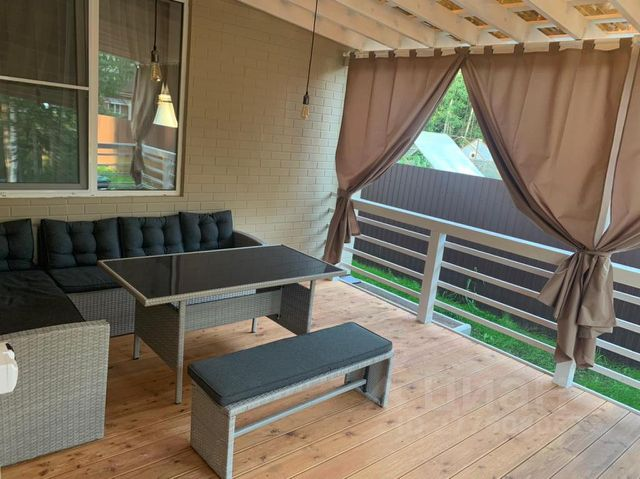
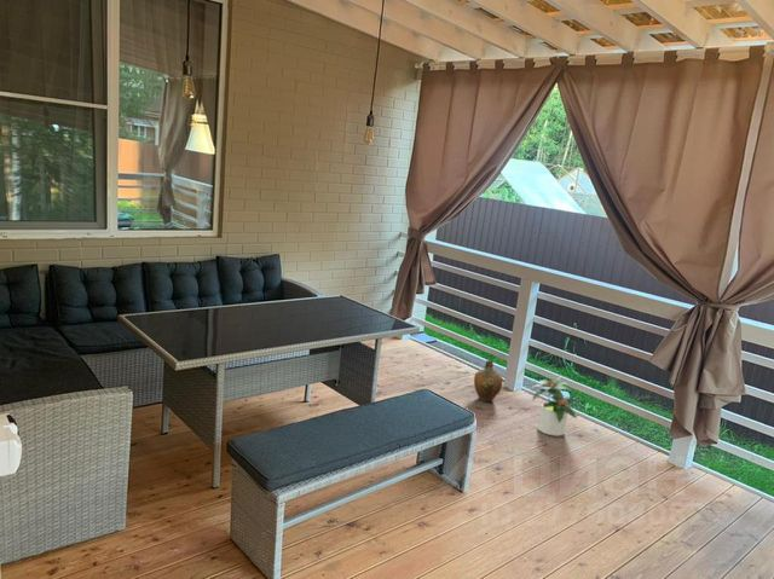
+ ceramic jug (487, 380)
+ potted plant (550, 405)
